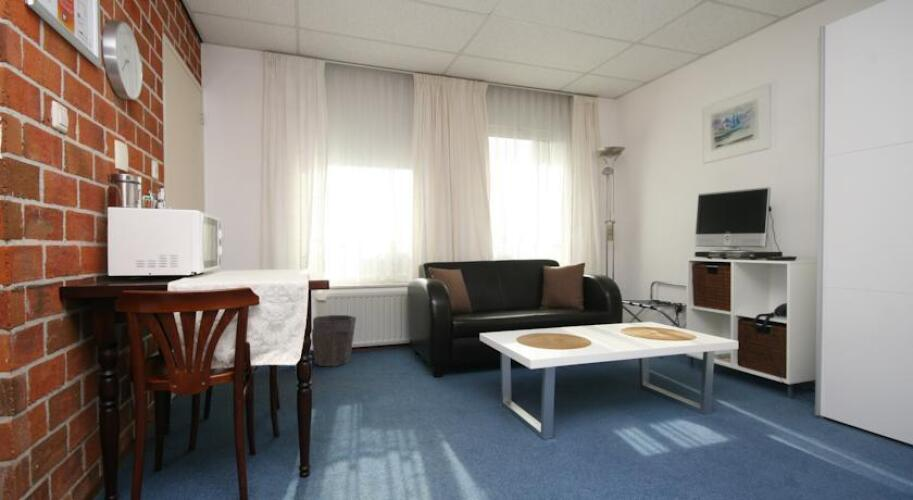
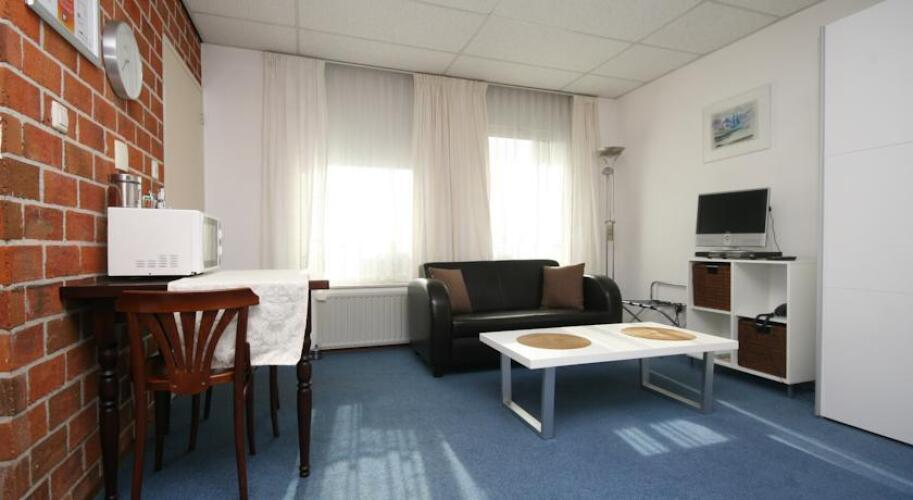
- waste bin (332, 340)
